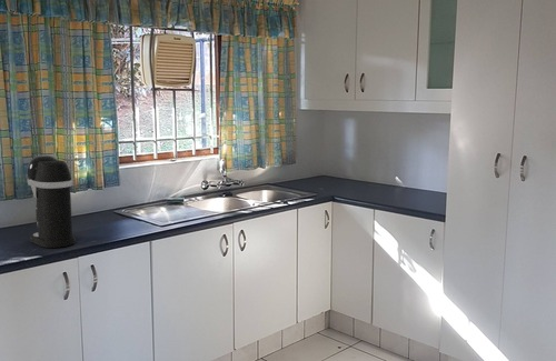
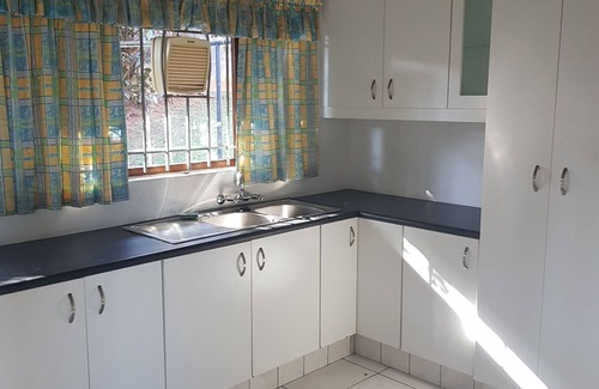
- coffee maker (50, 199)
